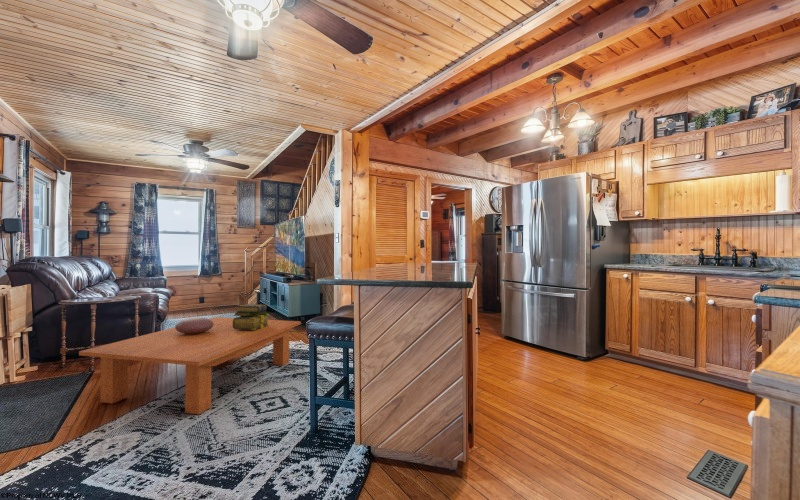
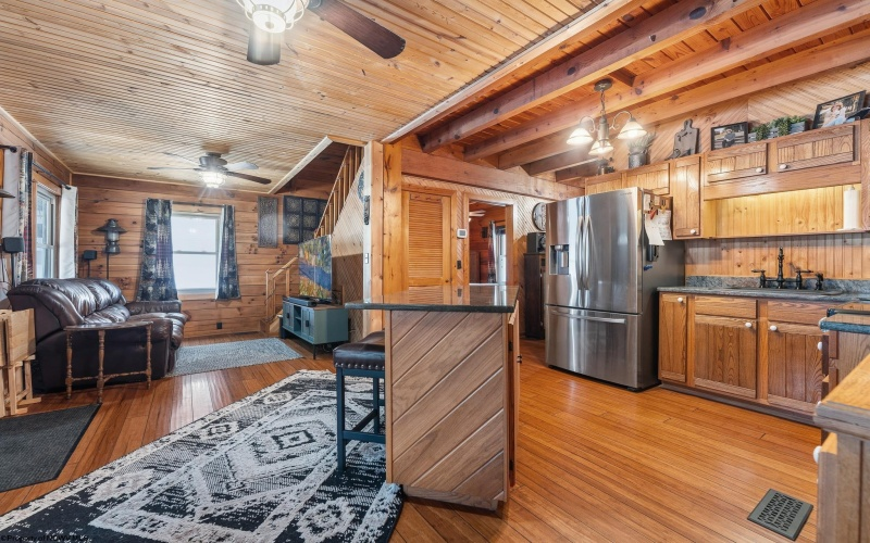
- stack of books (251, 315)
- coffee table (209, 356)
- decorative bowl (194, 325)
